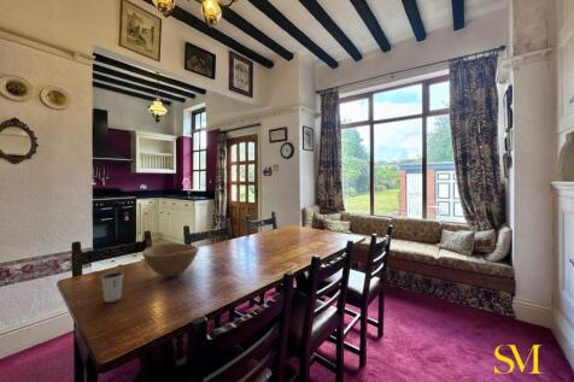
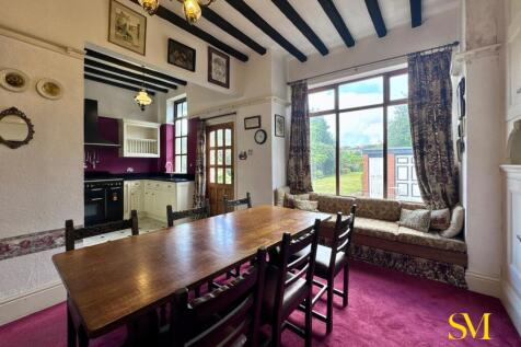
- bowl (171, 261)
- dixie cup (112, 287)
